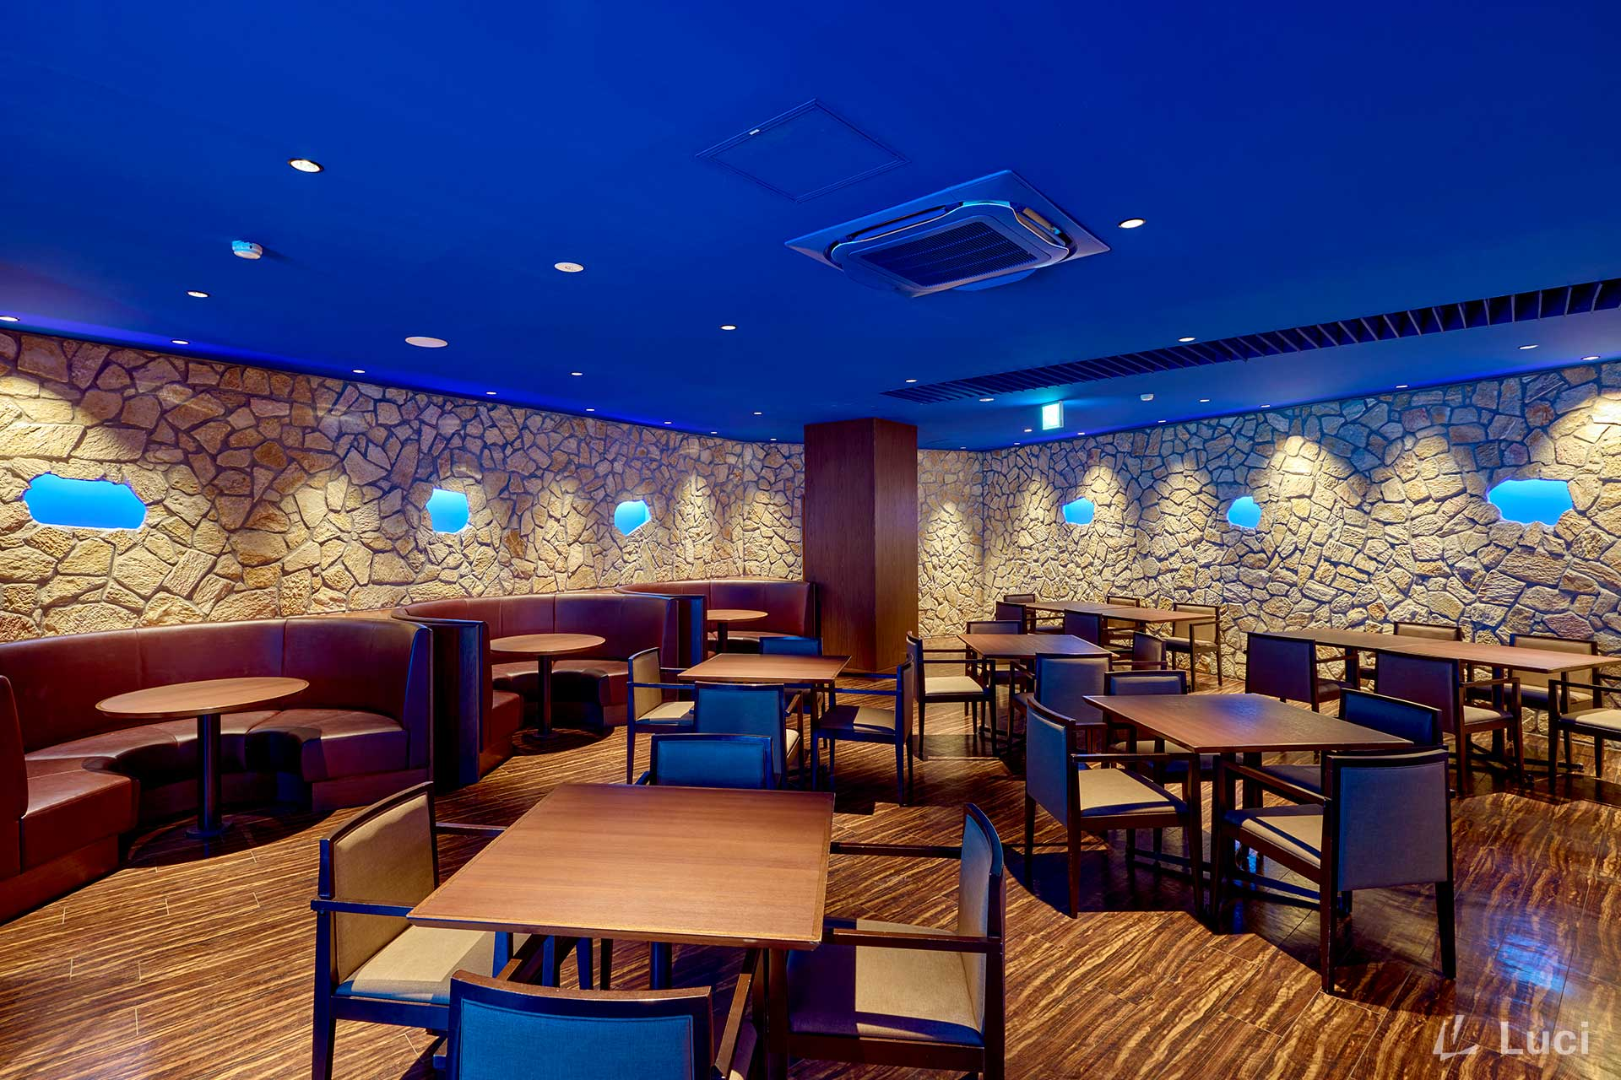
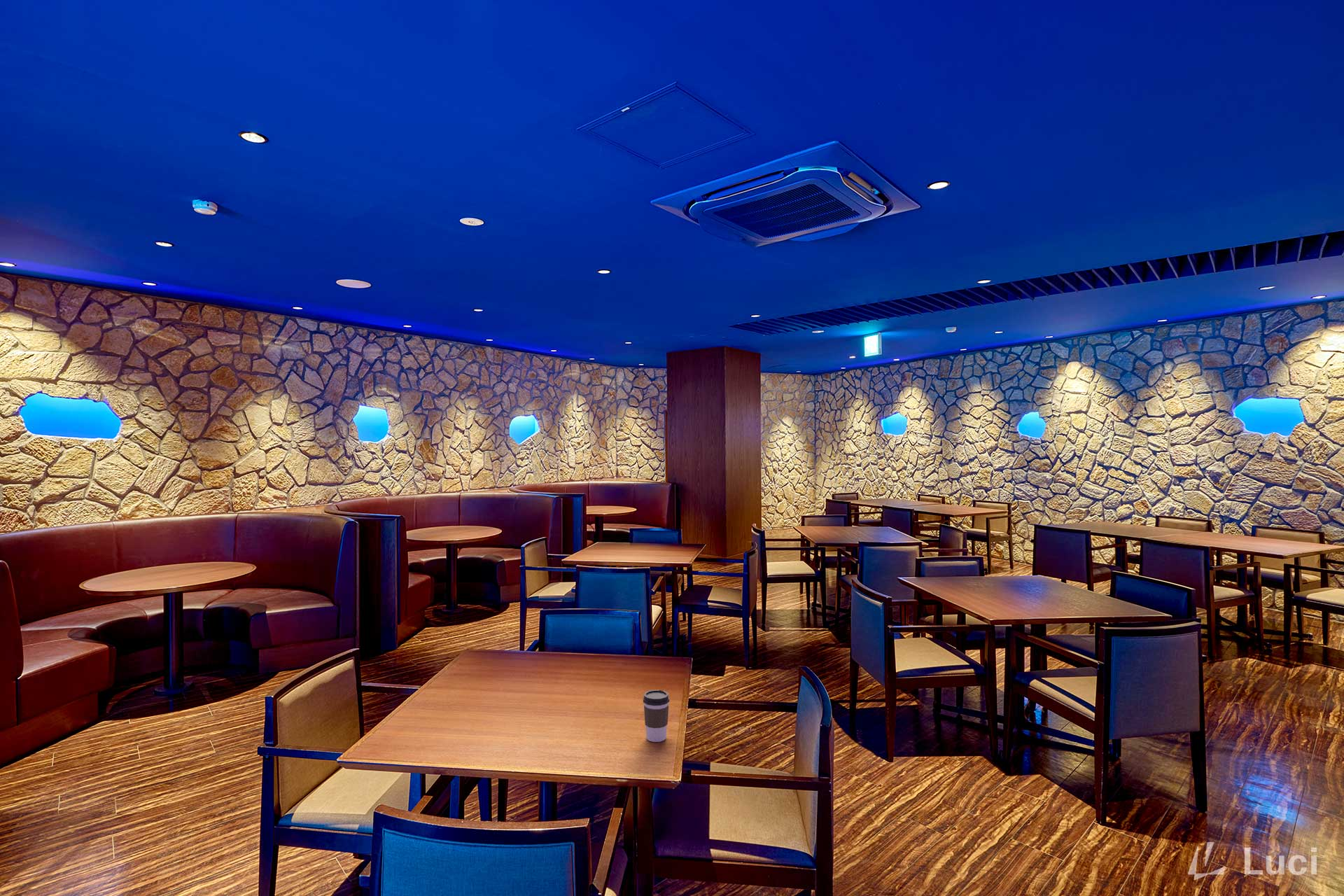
+ coffee cup (656, 715)
